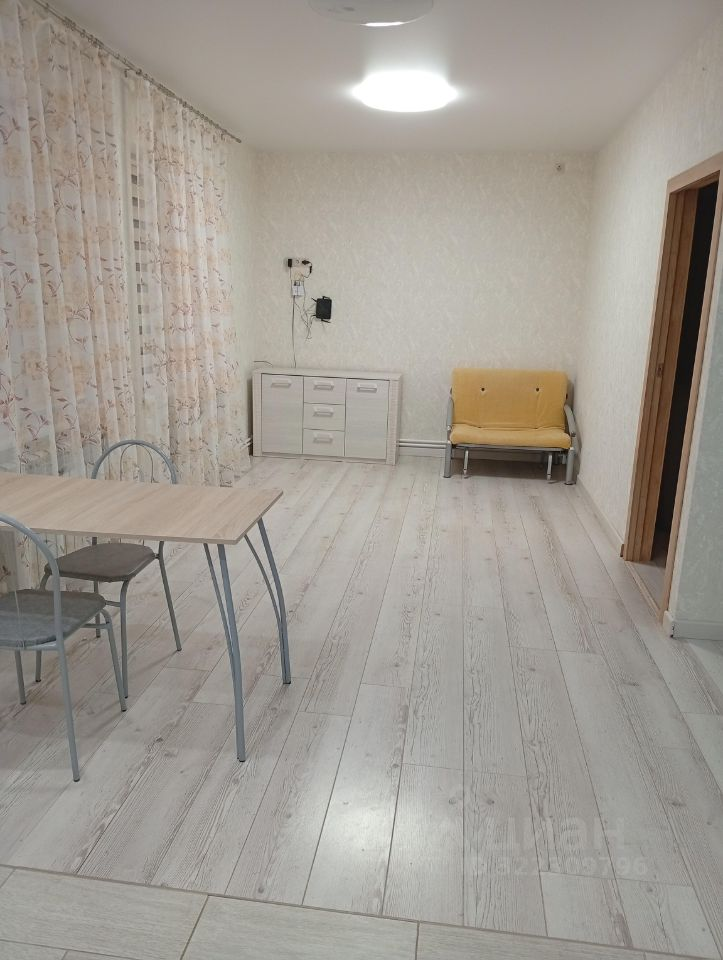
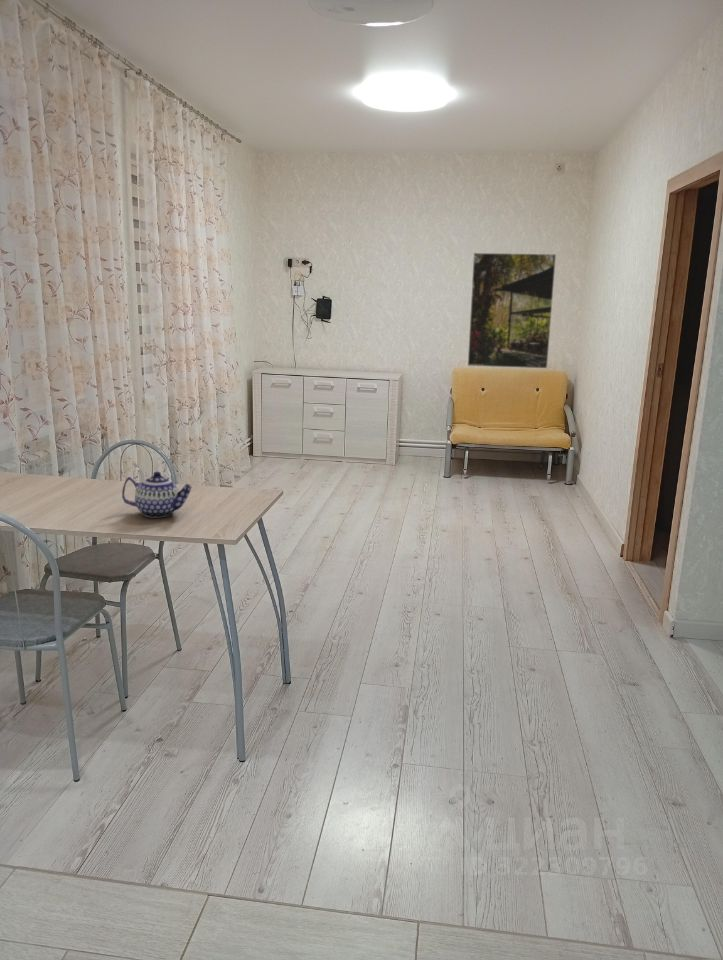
+ teapot (156, 492)
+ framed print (510, 311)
